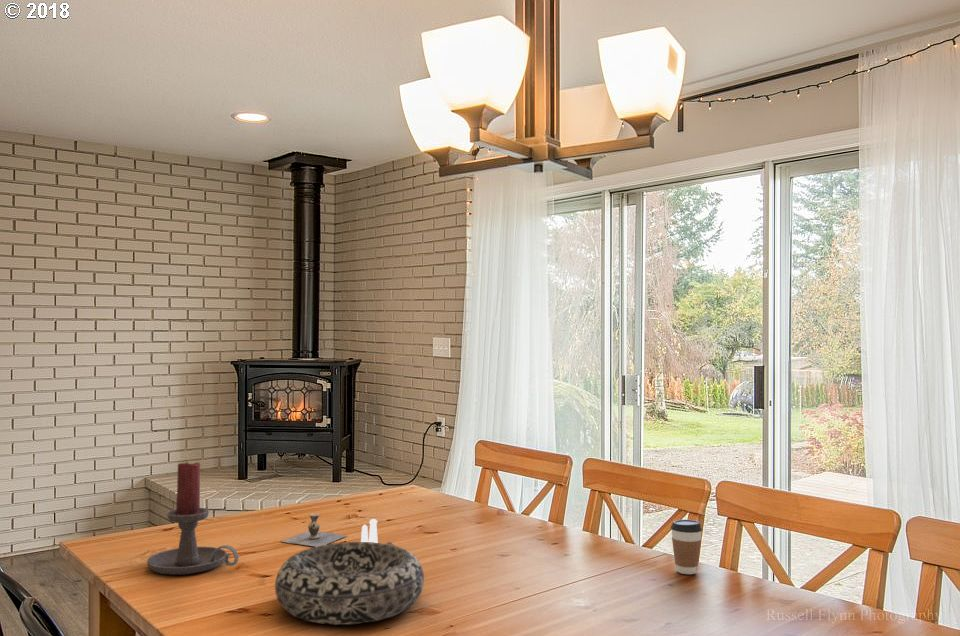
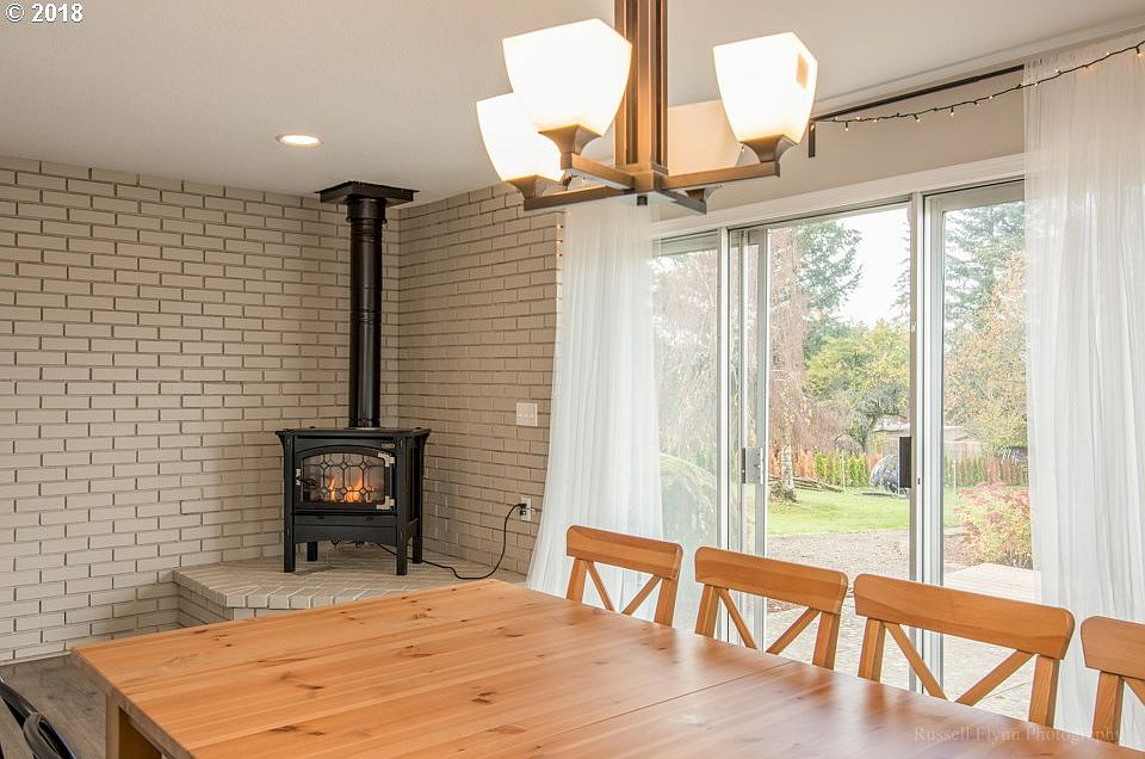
- candle holder (197, 514)
- salt and pepper shaker set (376, 537)
- pottery (314, 526)
- decorative bowl (350, 581)
- coffee cup (686, 546)
